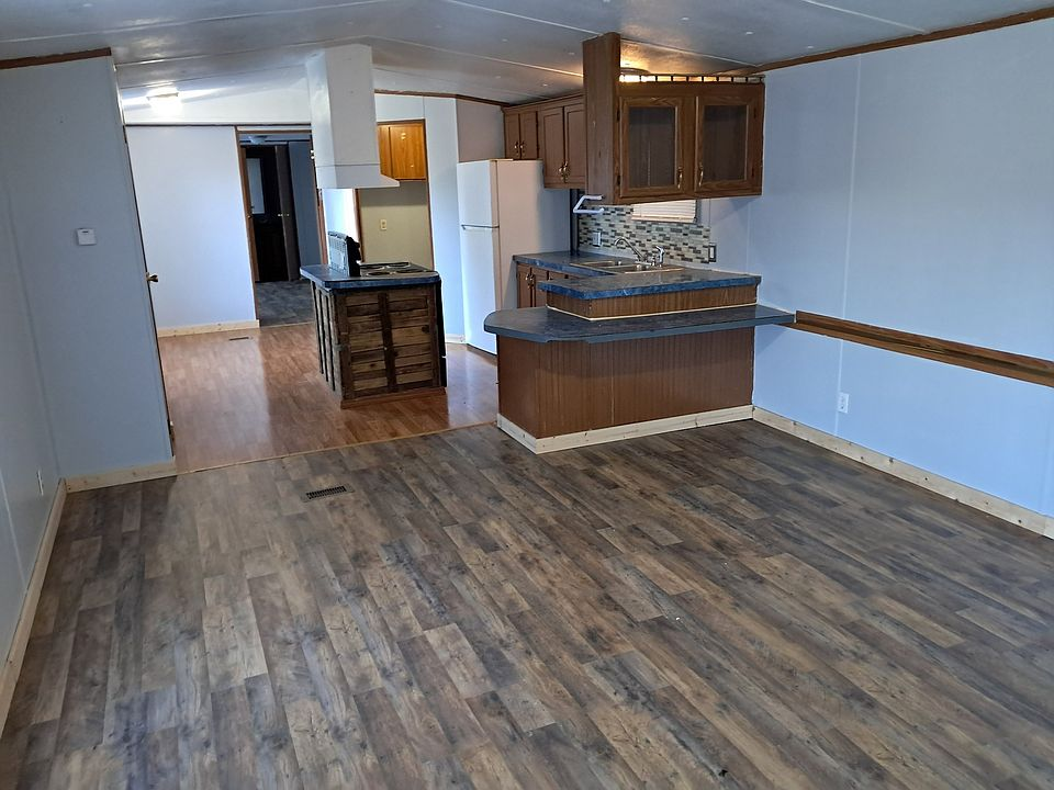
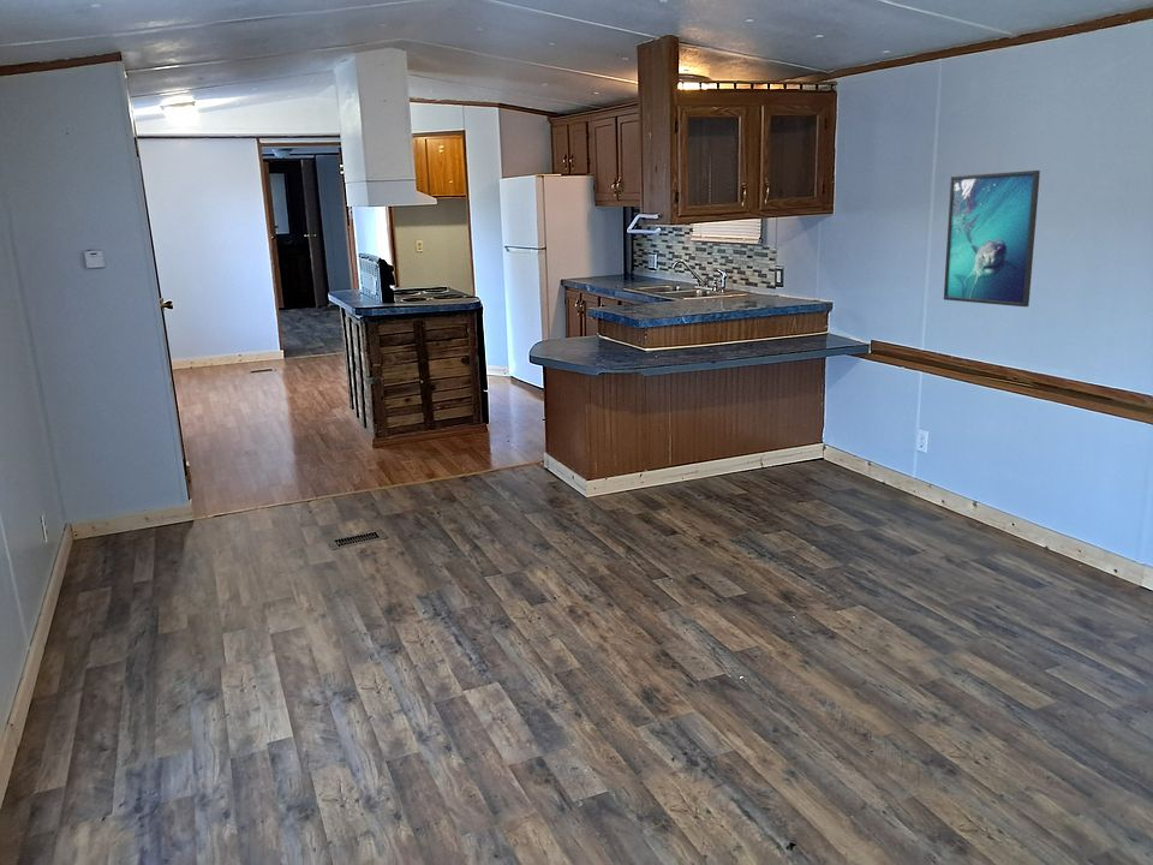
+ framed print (988, 239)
